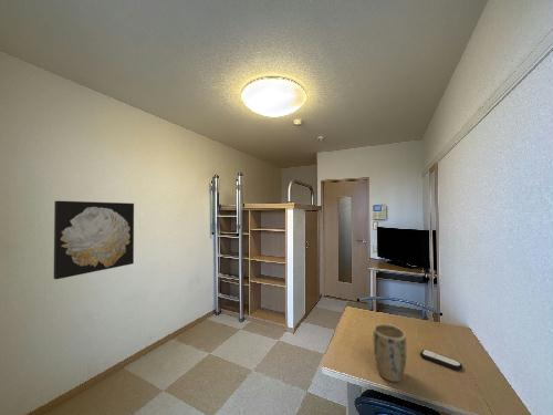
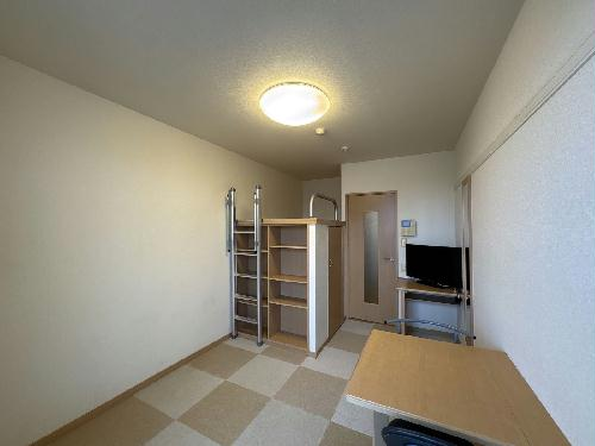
- wall art (98, 236)
- remote control (440, 359)
- plant pot (389, 352)
